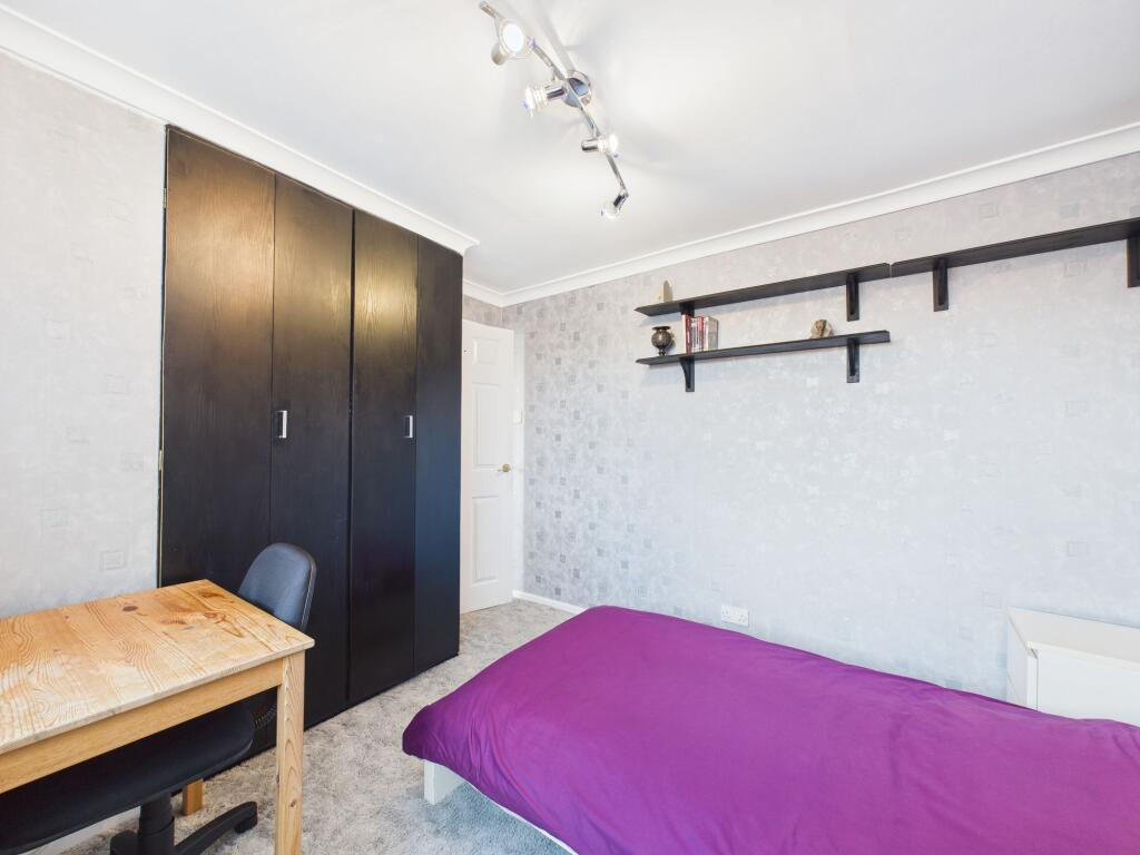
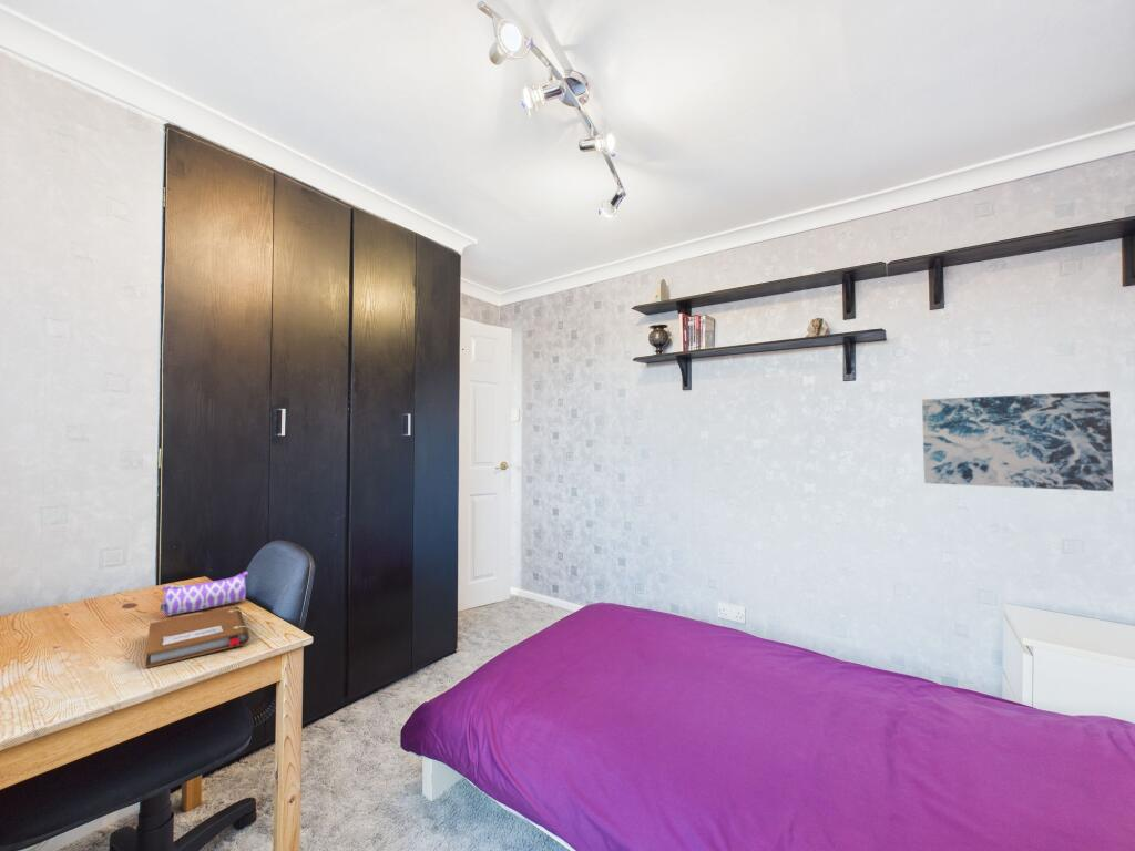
+ wall art (1008, 441)
+ pencil case (205, 593)
+ notebook (198, 633)
